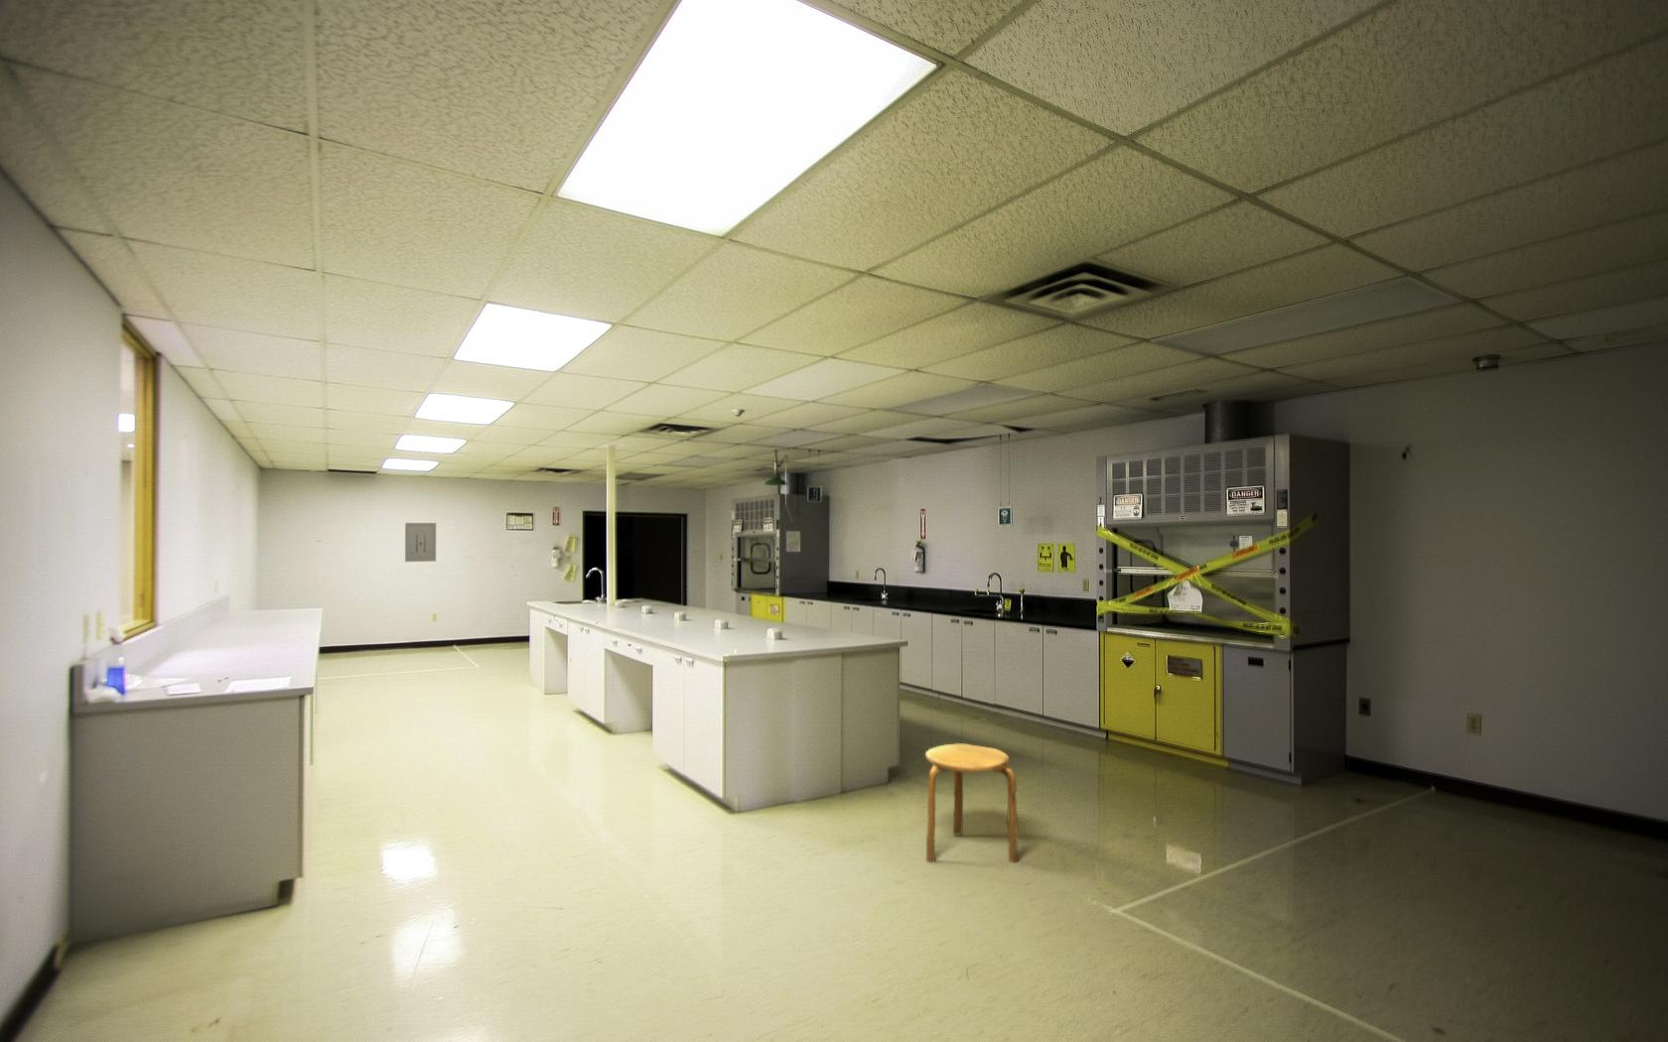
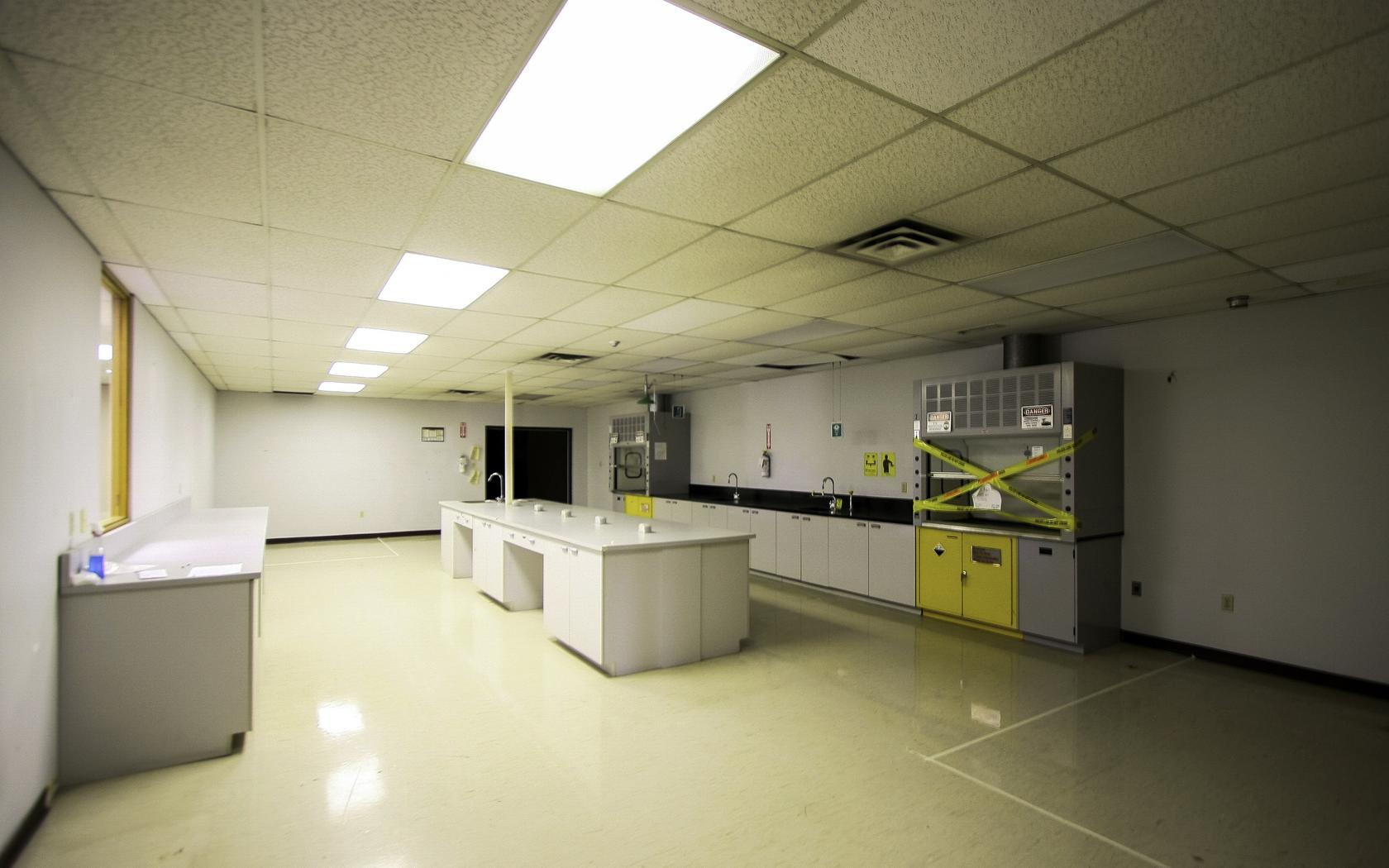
- wall art (420, 541)
- stool (962, 801)
